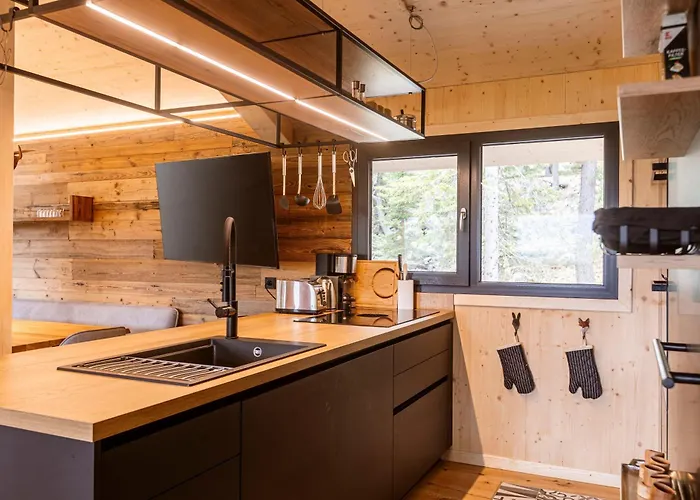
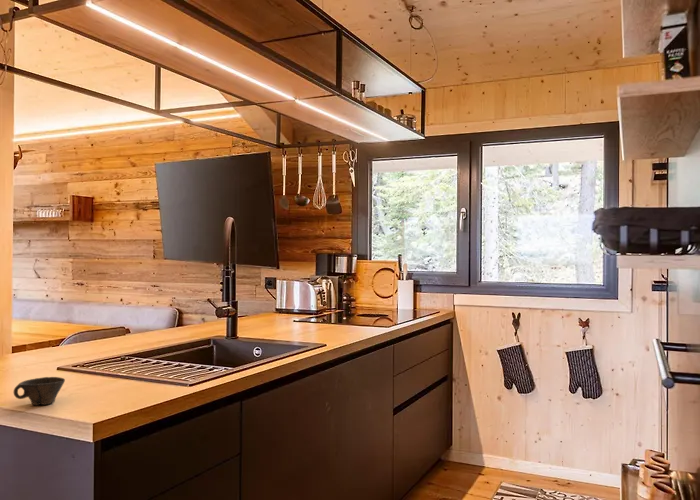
+ cup (39, 391)
